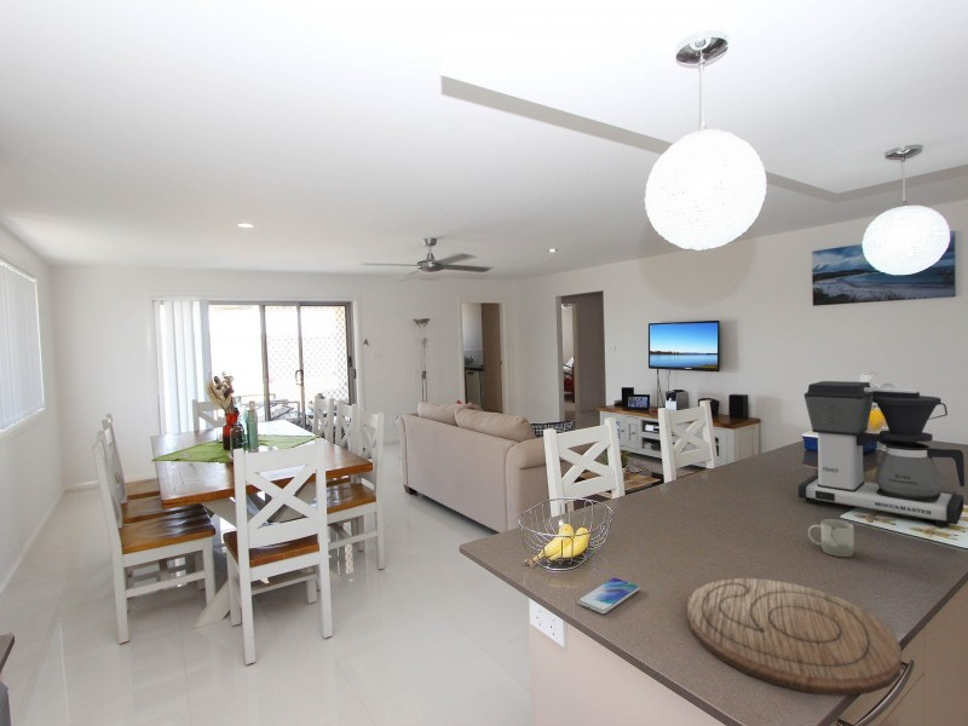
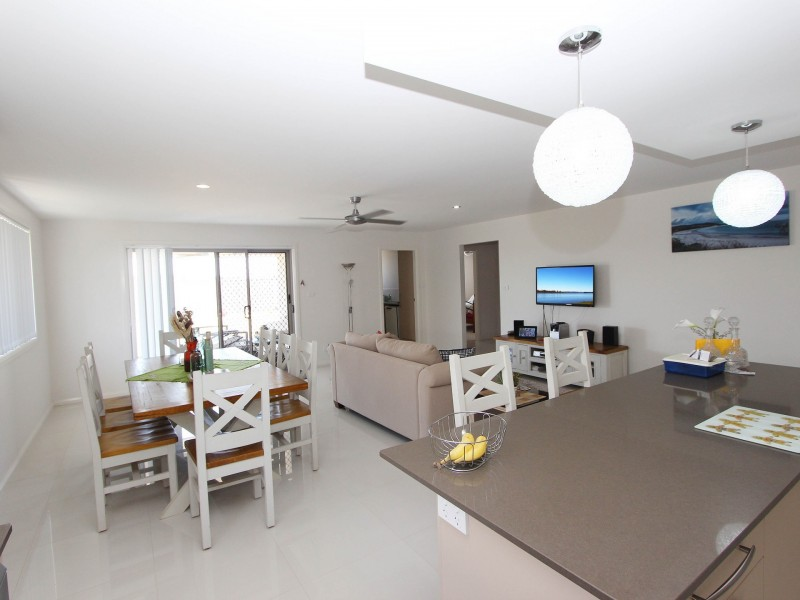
- cup (830, 536)
- cutting board (784, 626)
- coffee maker (881, 443)
- smartphone (609, 594)
